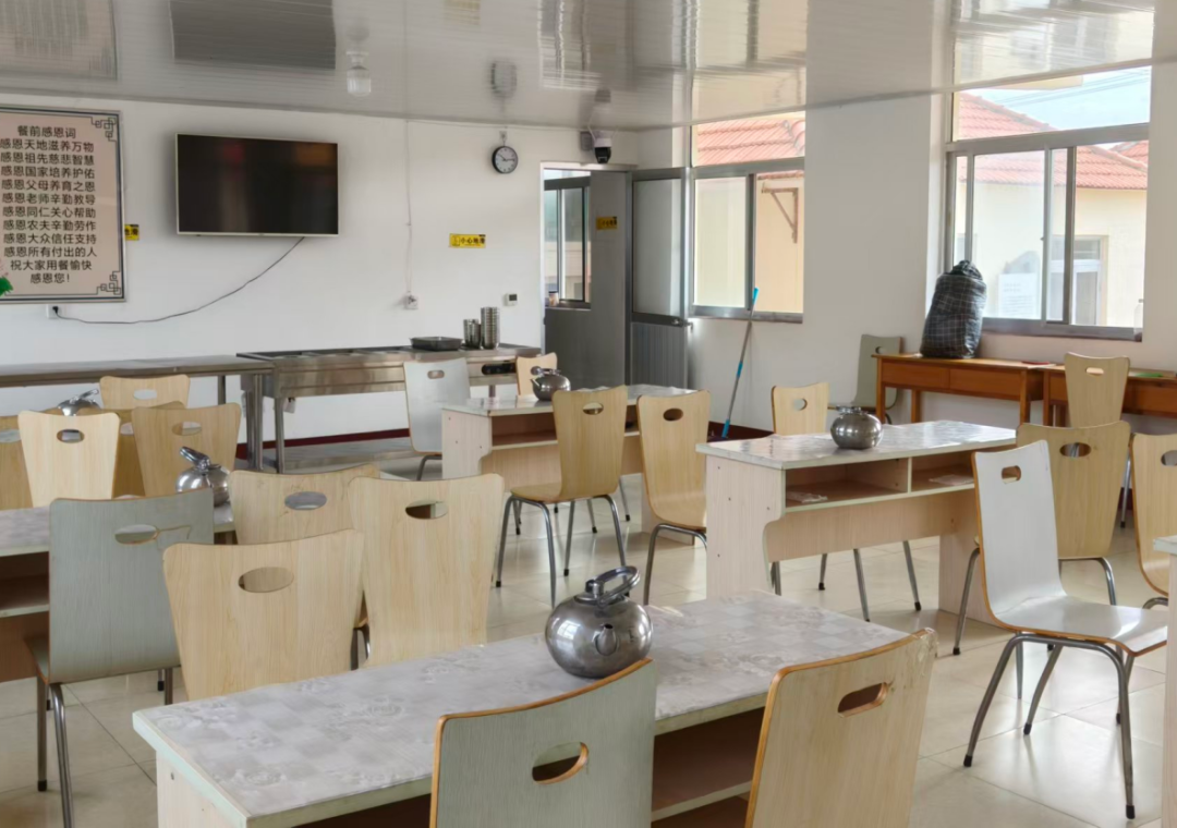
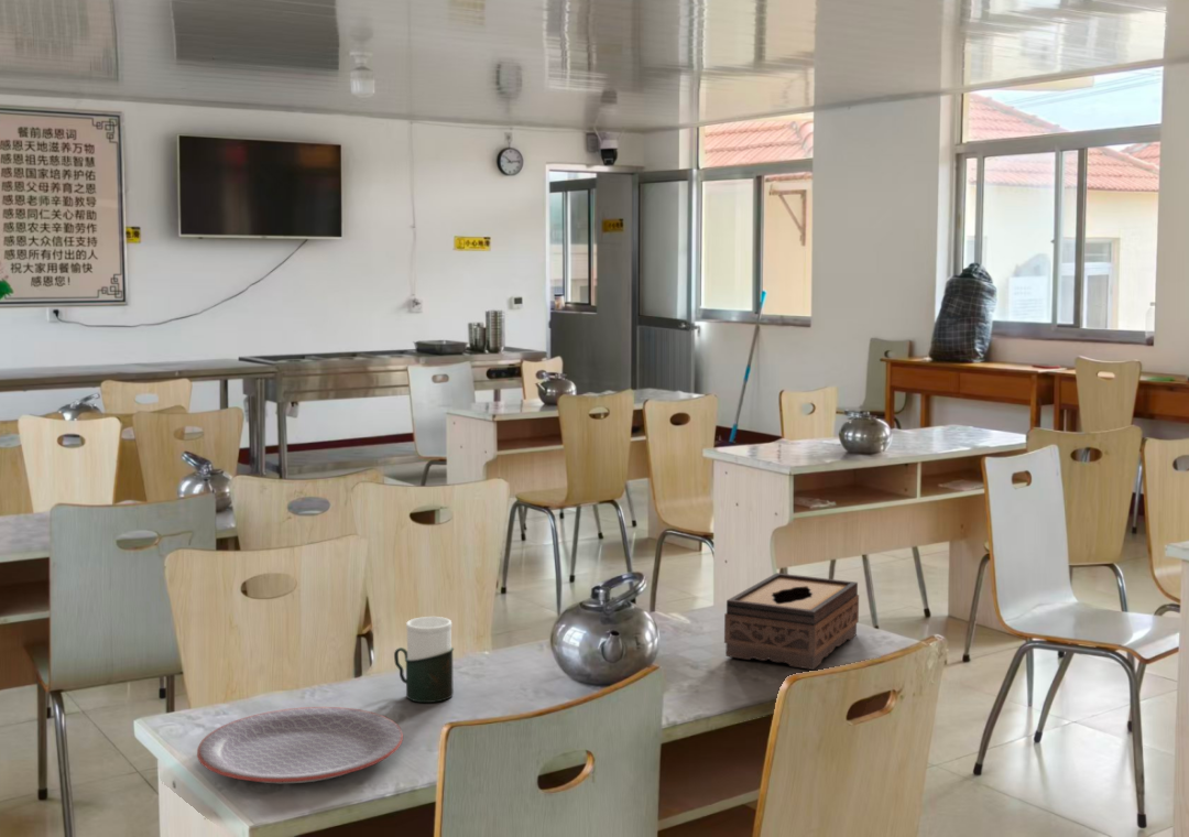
+ tissue box (793, 618)
+ cup (422, 656)
+ plate (302, 748)
